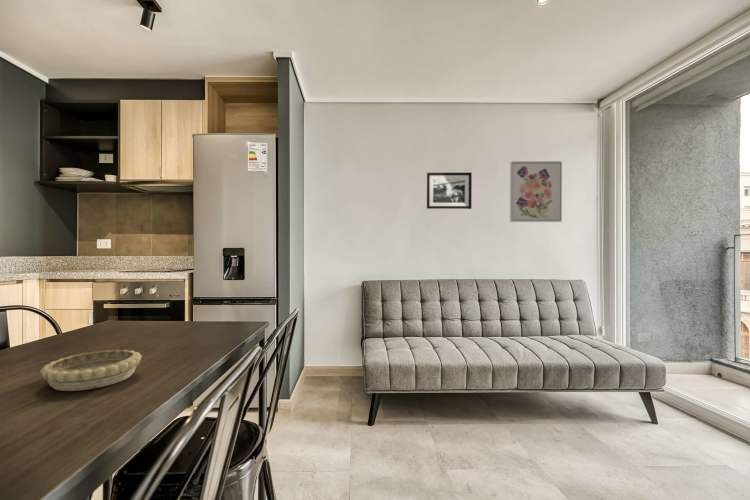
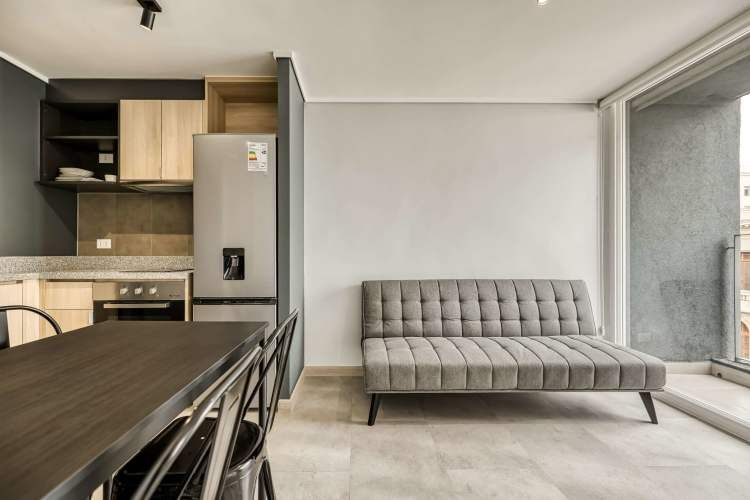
- decorative bowl (94, 368)
- picture frame (449, 190)
- wall art (535, 191)
